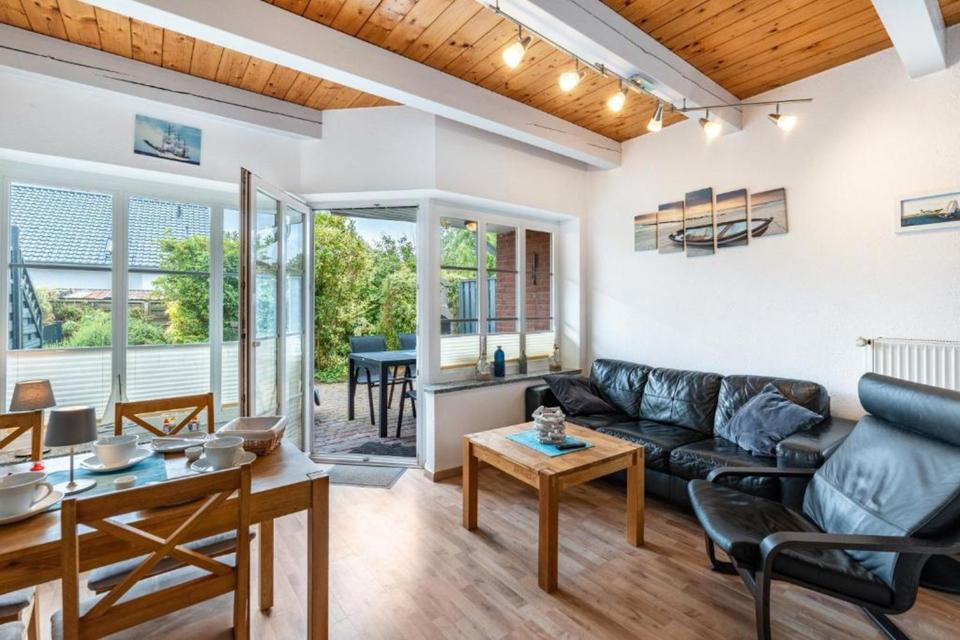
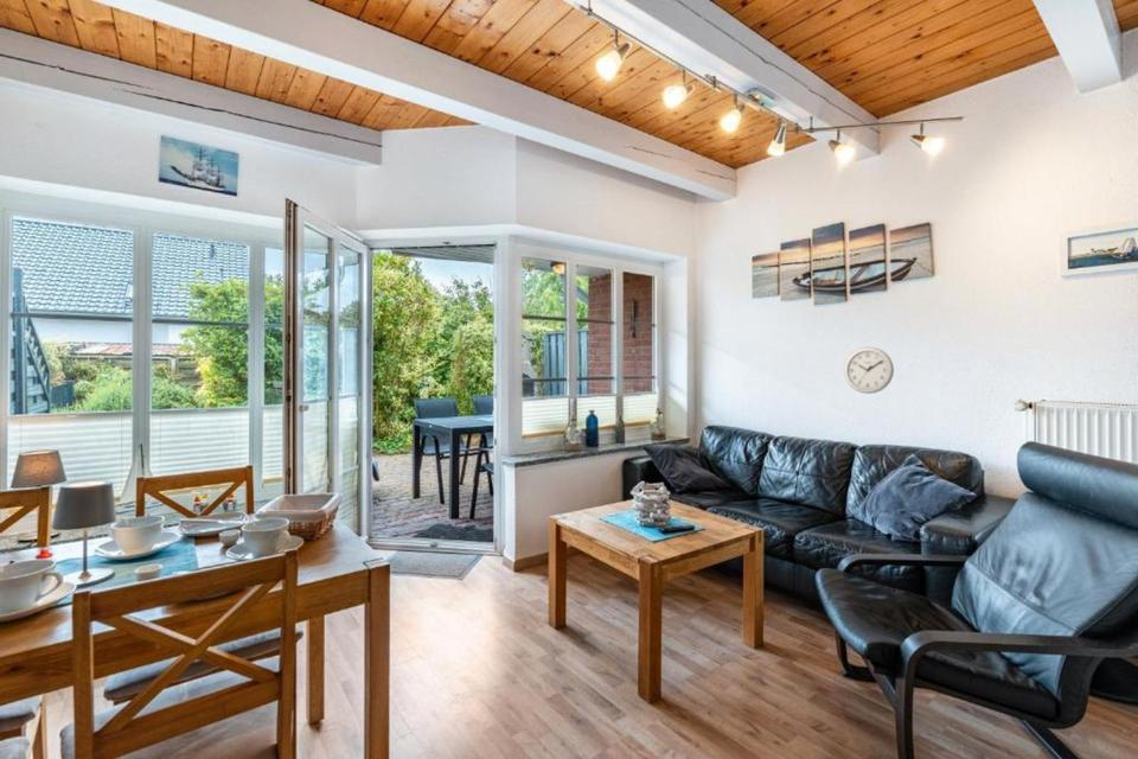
+ wall clock (867, 370)
